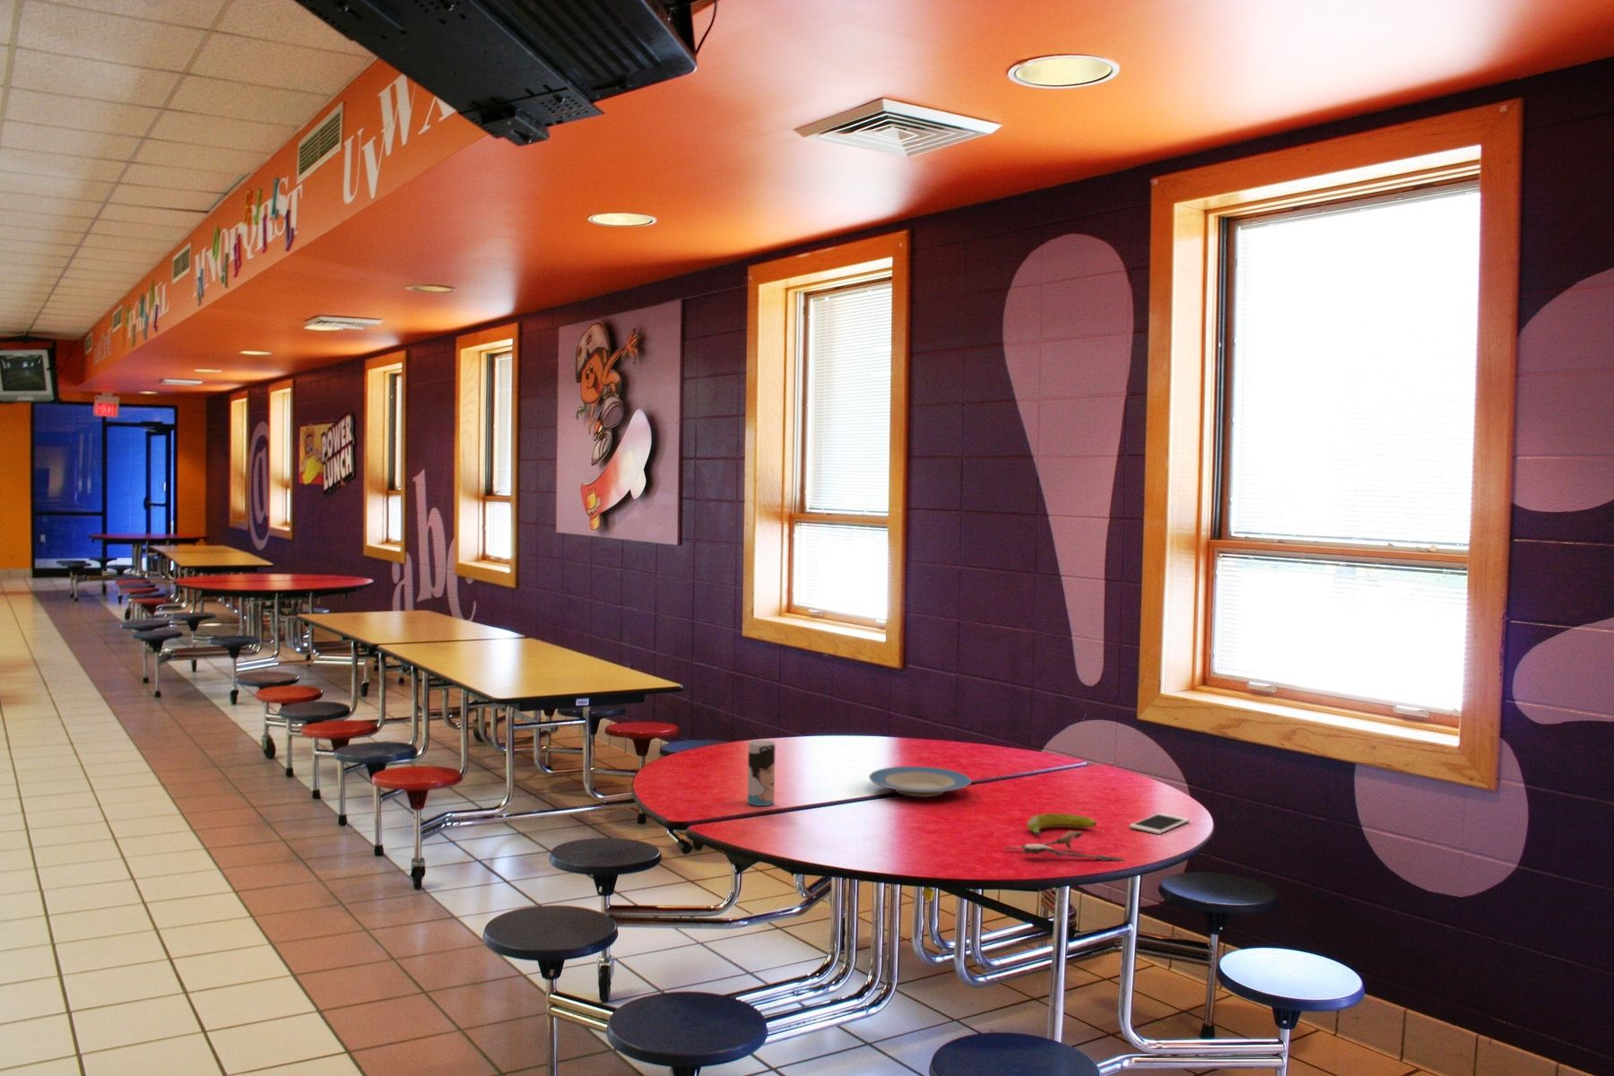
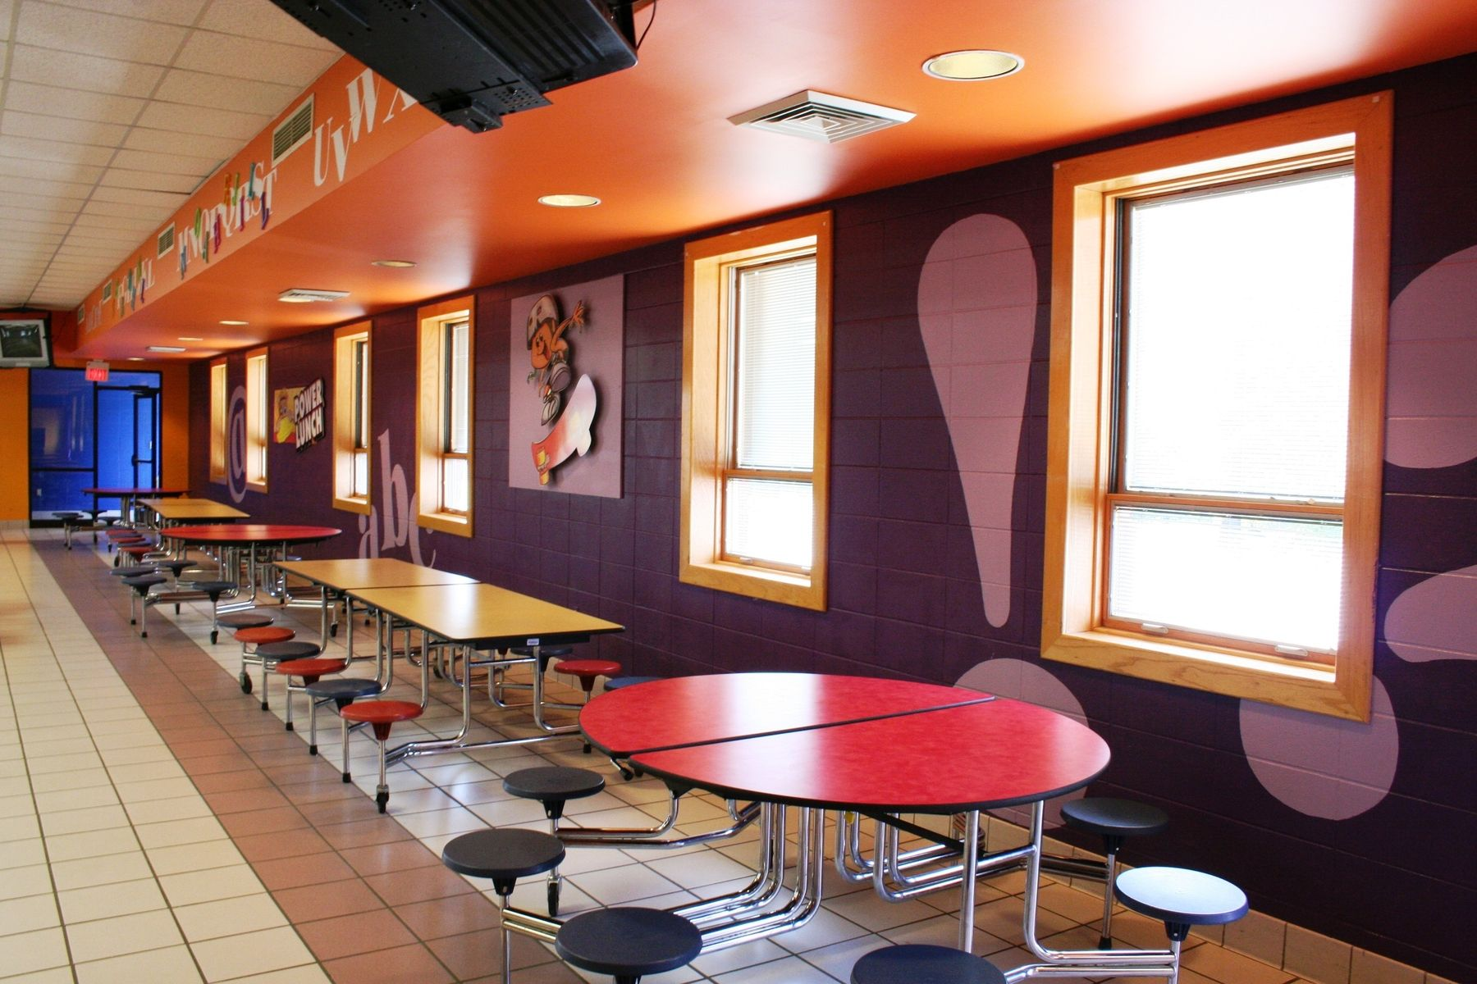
- banana (1057, 823)
- cell phone (1159, 823)
- spoon (1065, 844)
- plate (919, 784)
- cup (761, 772)
